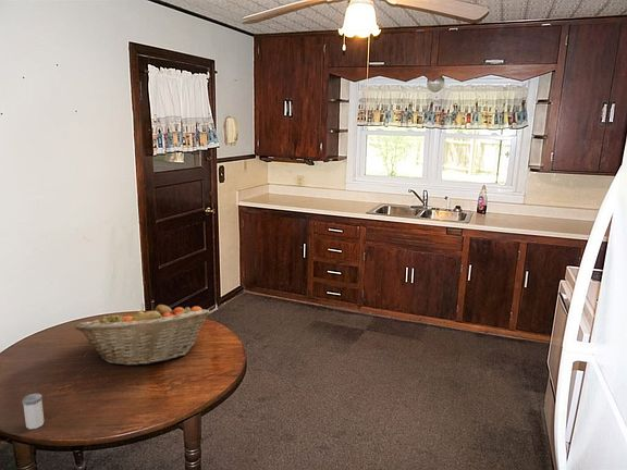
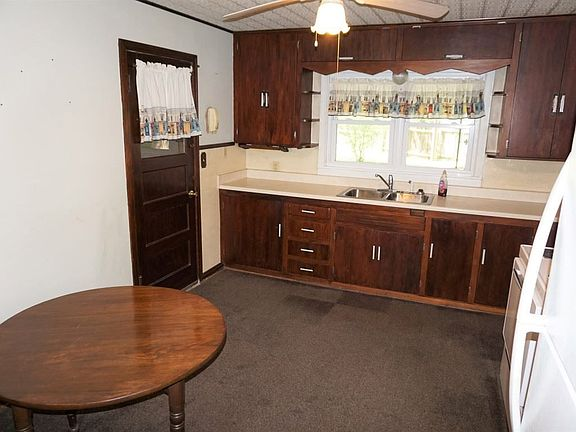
- salt shaker (33, 410)
- fruit basket (146, 327)
